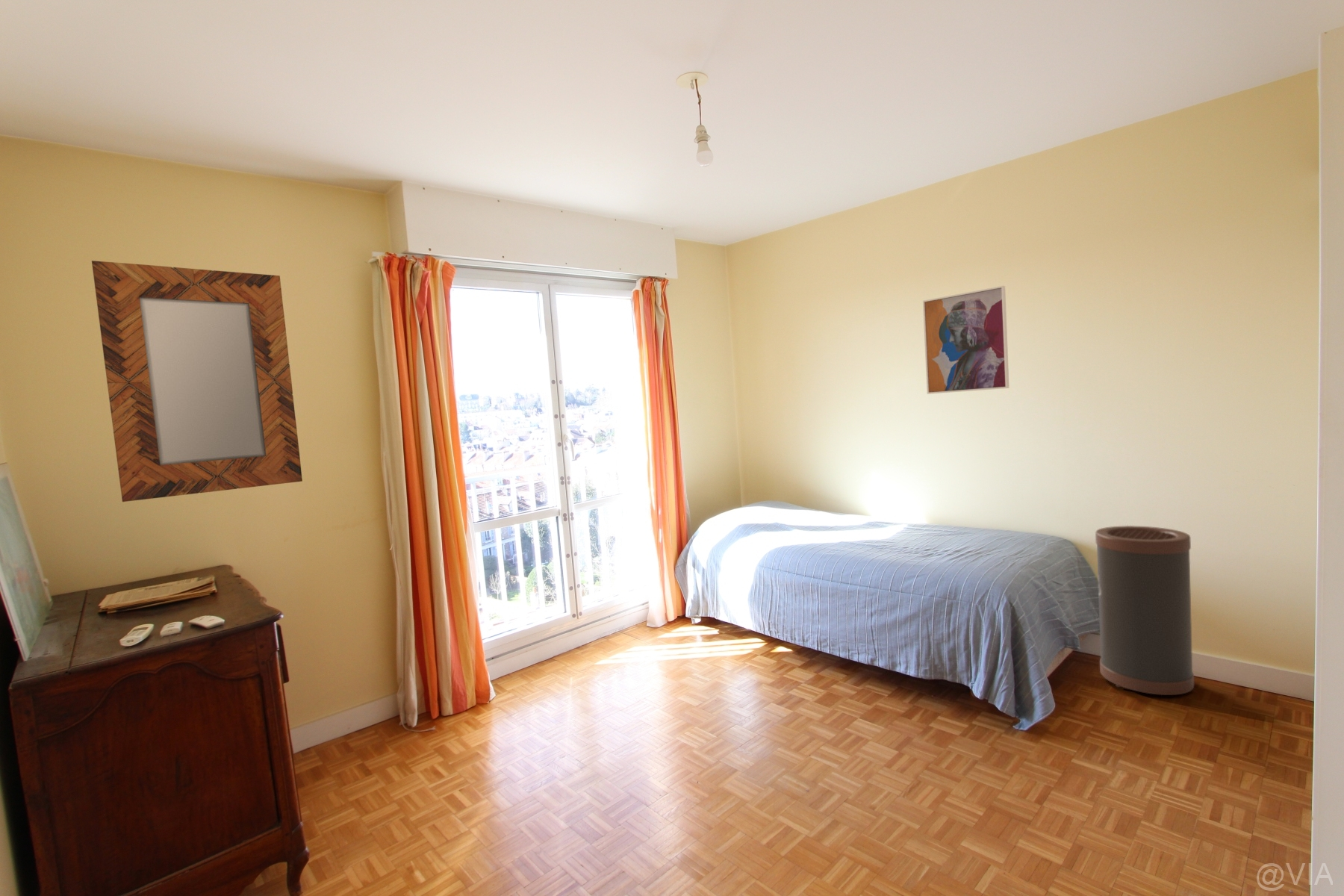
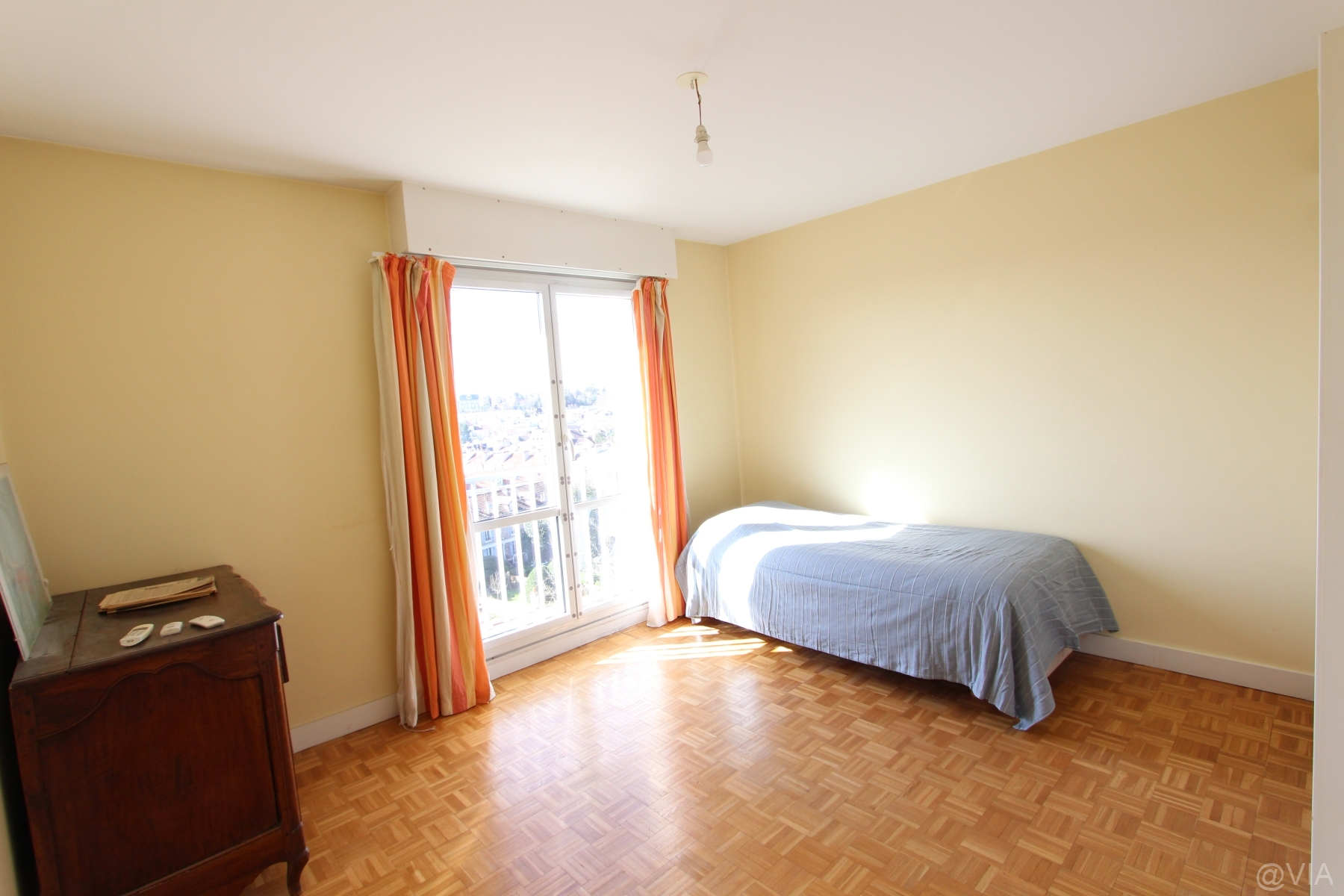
- home mirror (205, 381)
- trash can (1143, 608)
- wall art (964, 342)
